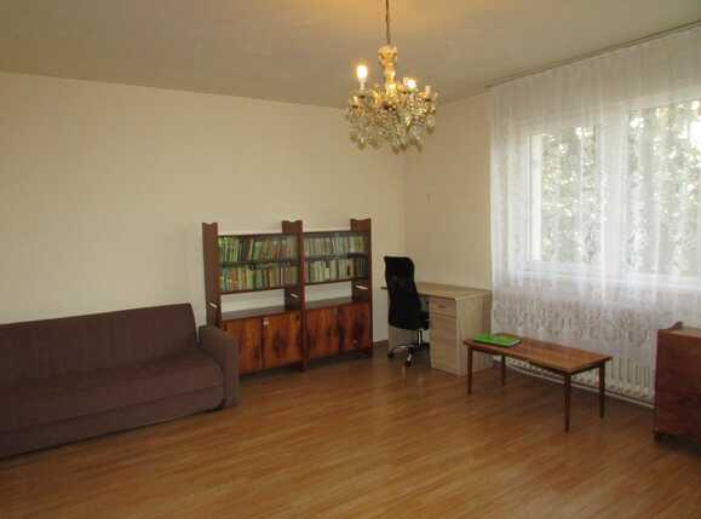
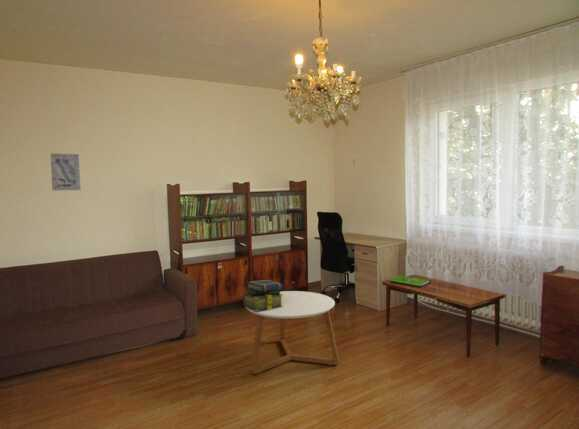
+ stack of books (263, 293)
+ wall art (65, 172)
+ coffee table (283, 331)
